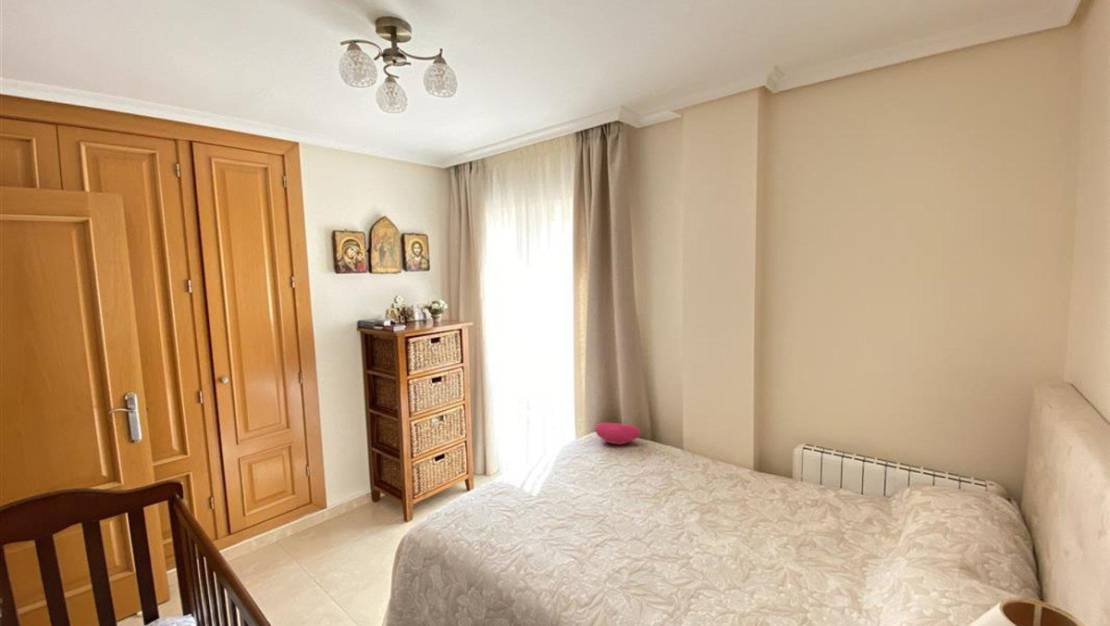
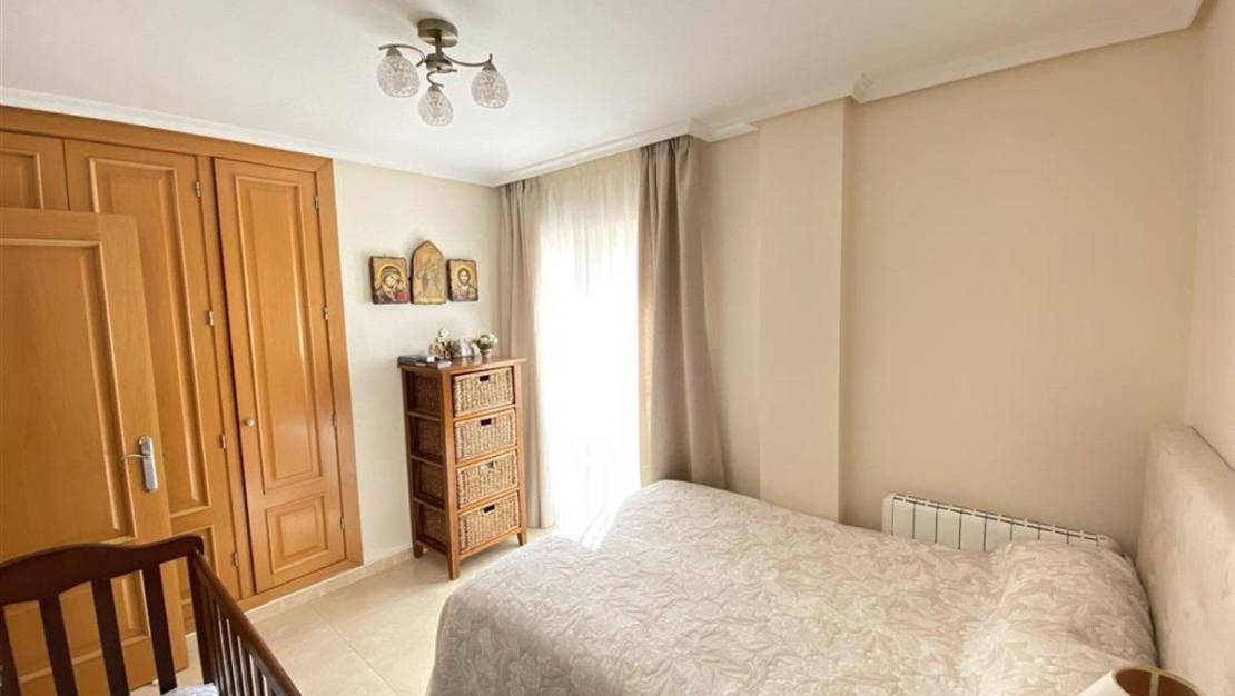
- cushion (616, 433)
